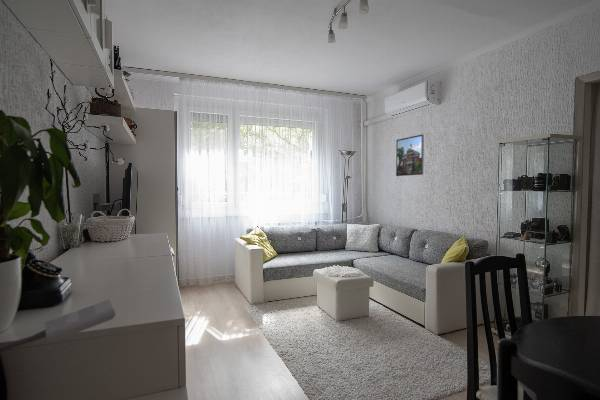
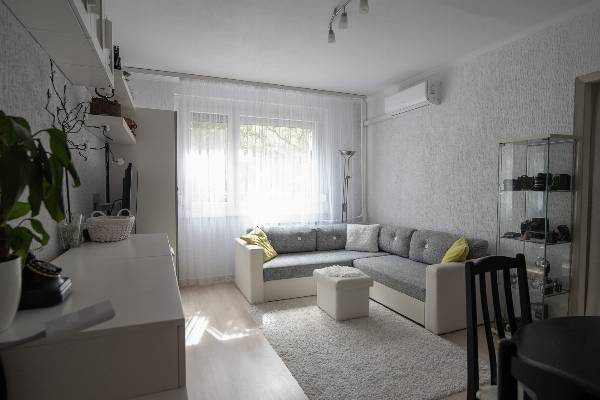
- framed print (409, 156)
